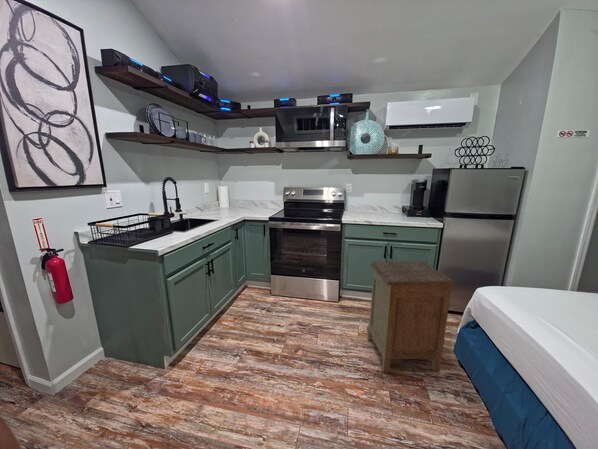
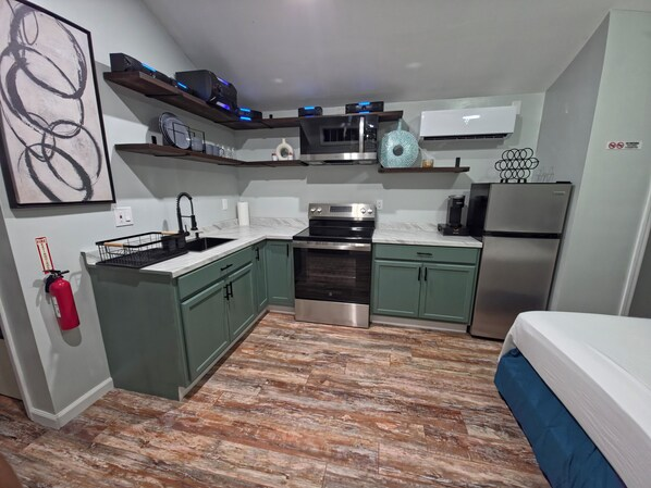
- nightstand (402, 311)
